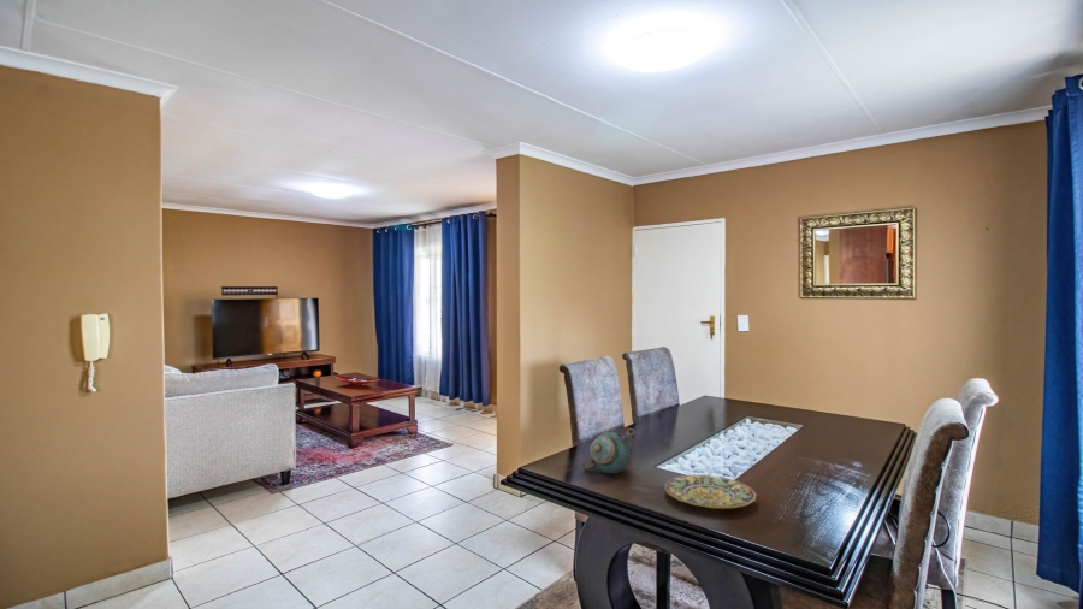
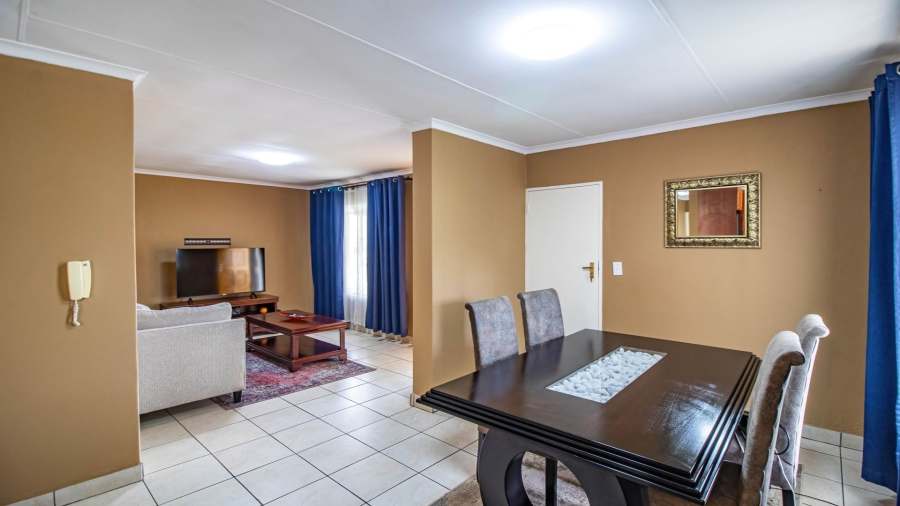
- plate (709, 493)
- teapot (610, 449)
